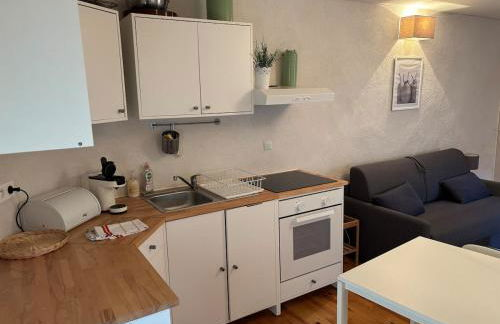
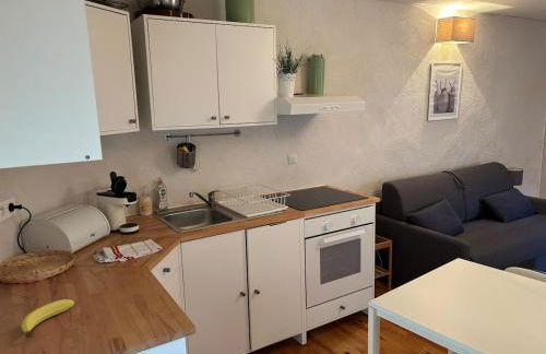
+ fruit (48, 315)
